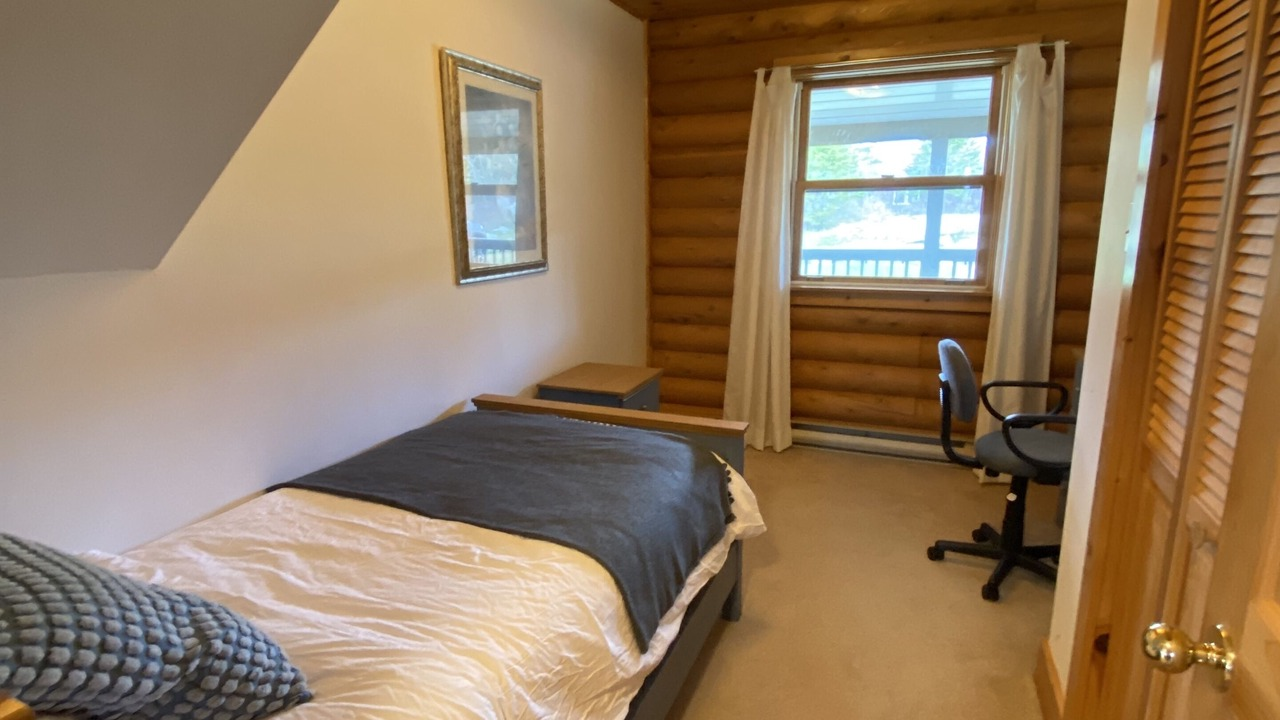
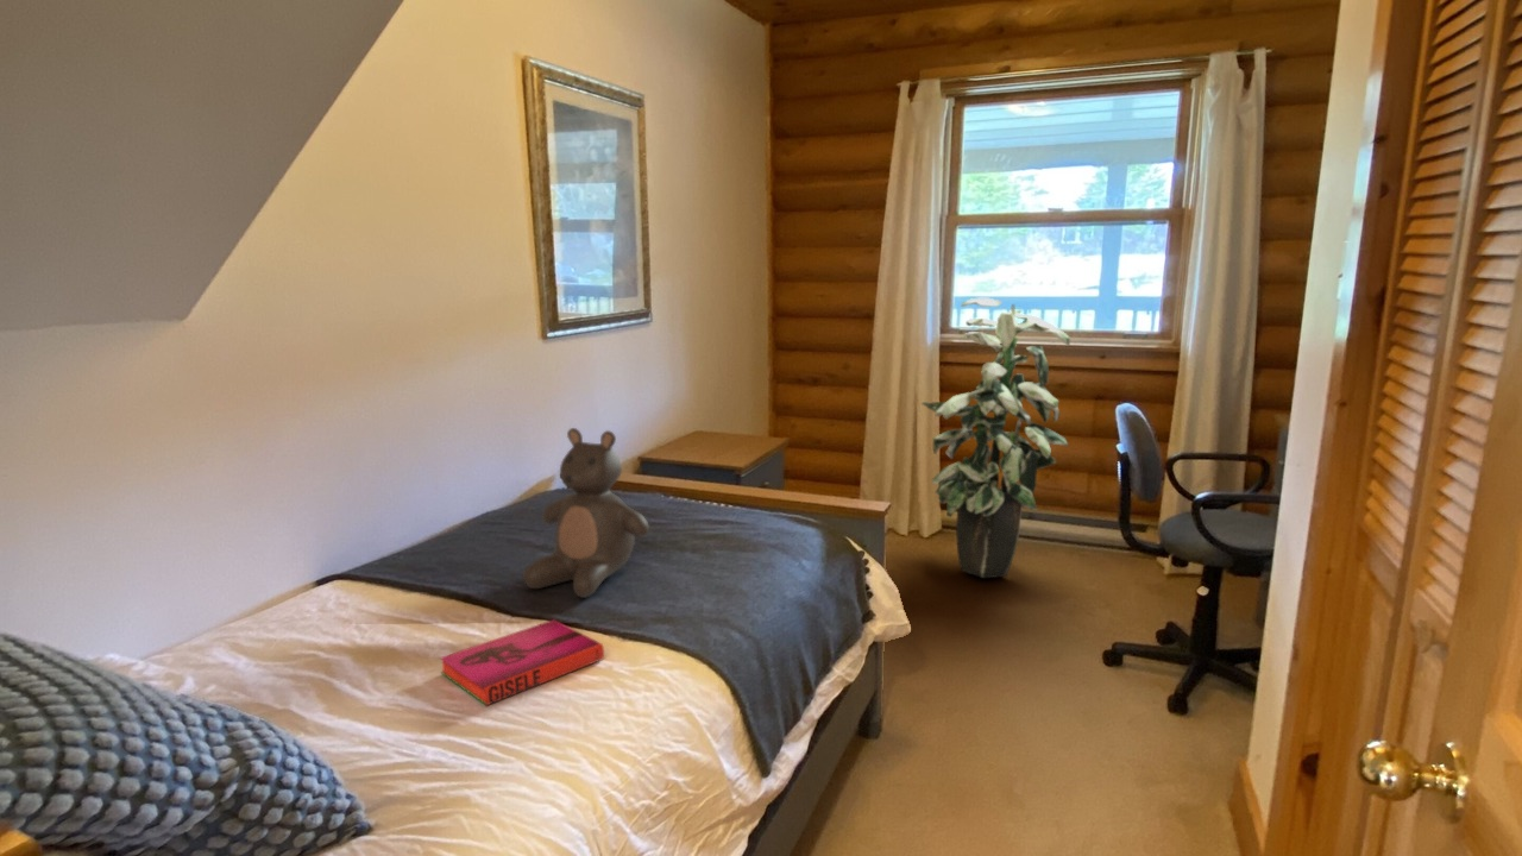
+ indoor plant (990, 438)
+ hardback book (523, 659)
+ teddy bear (580, 508)
